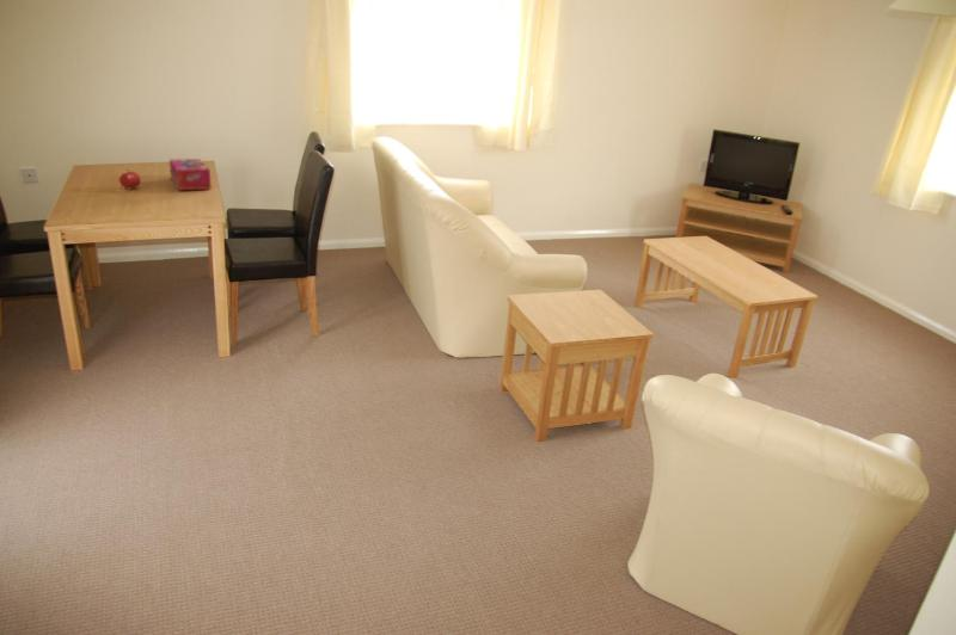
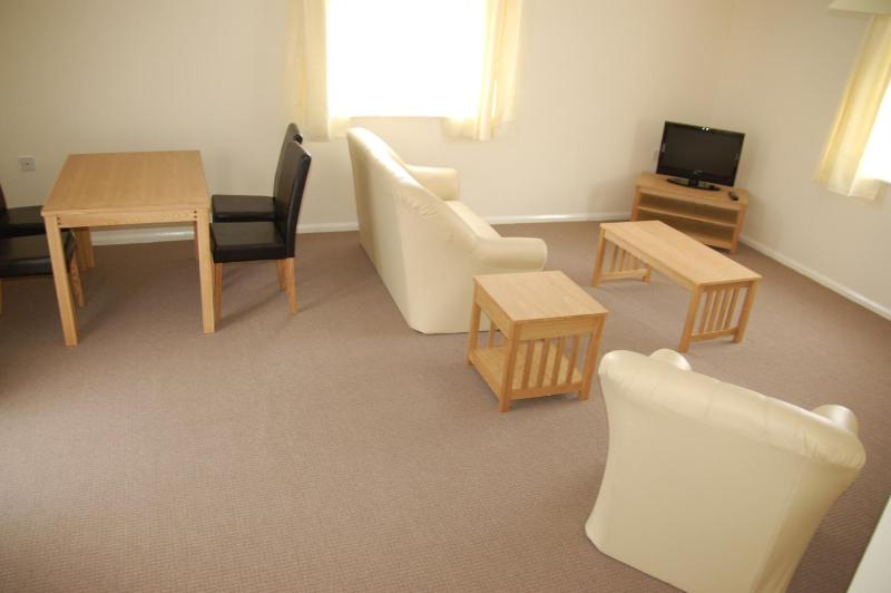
- fruit (129, 179)
- tissue box (189, 173)
